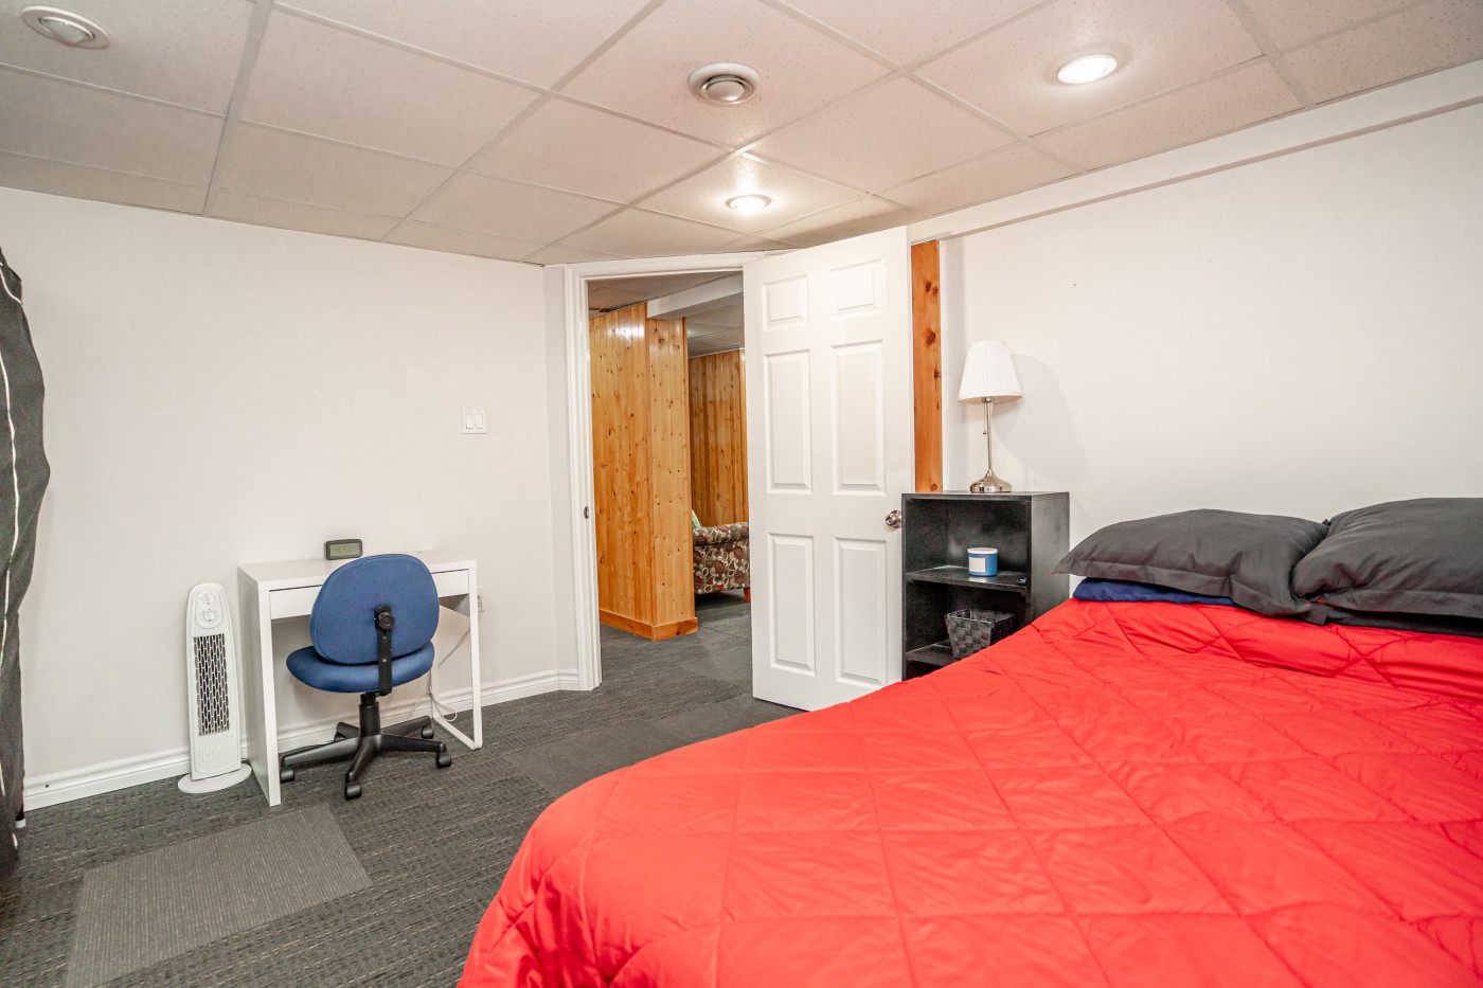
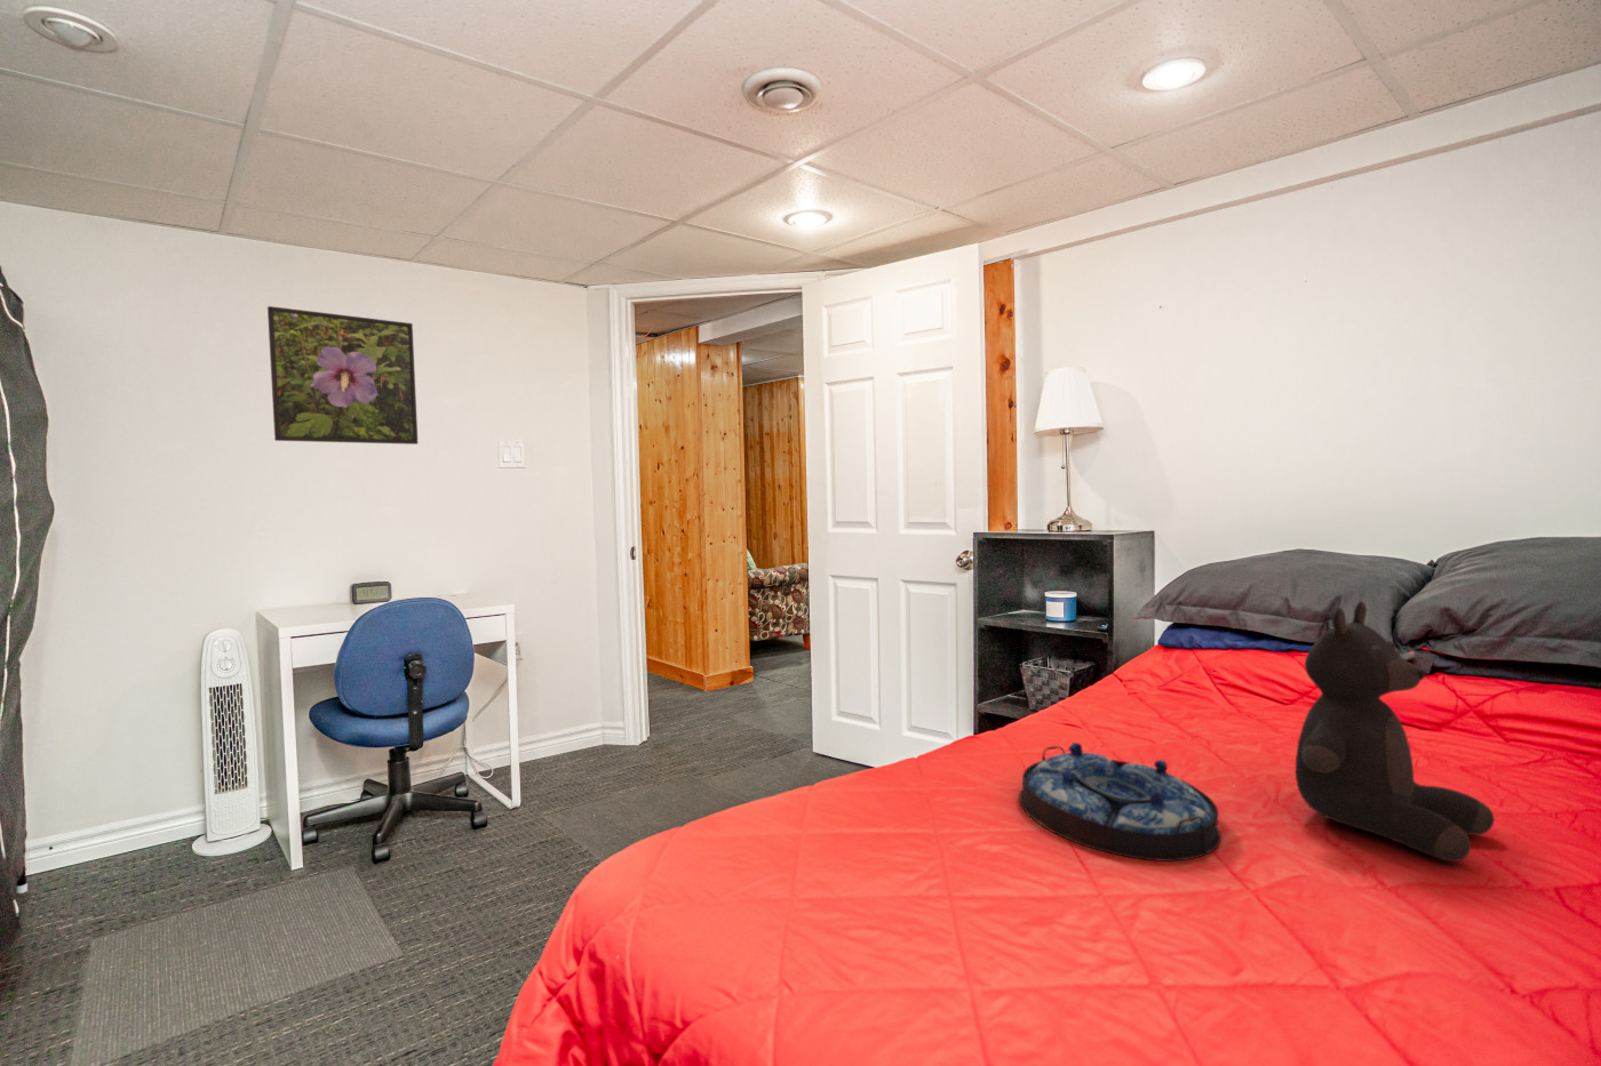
+ teddy bear (1388, 719)
+ serving tray (1113, 789)
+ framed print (346, 378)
